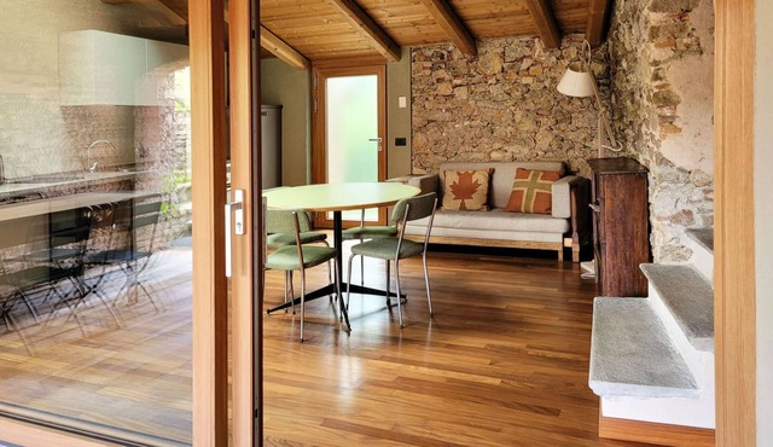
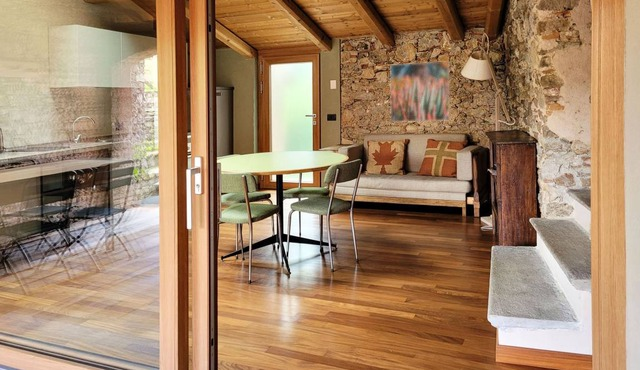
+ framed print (419, 92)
